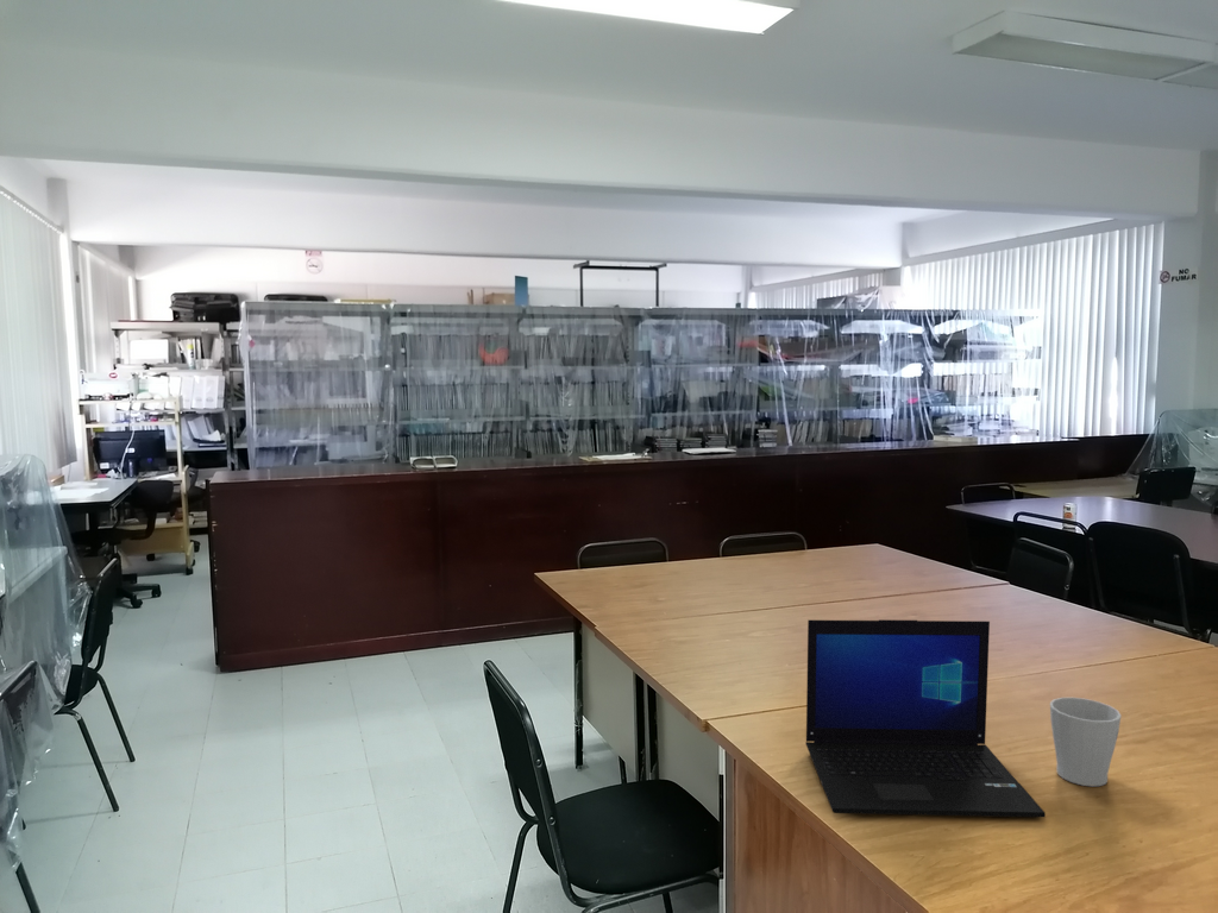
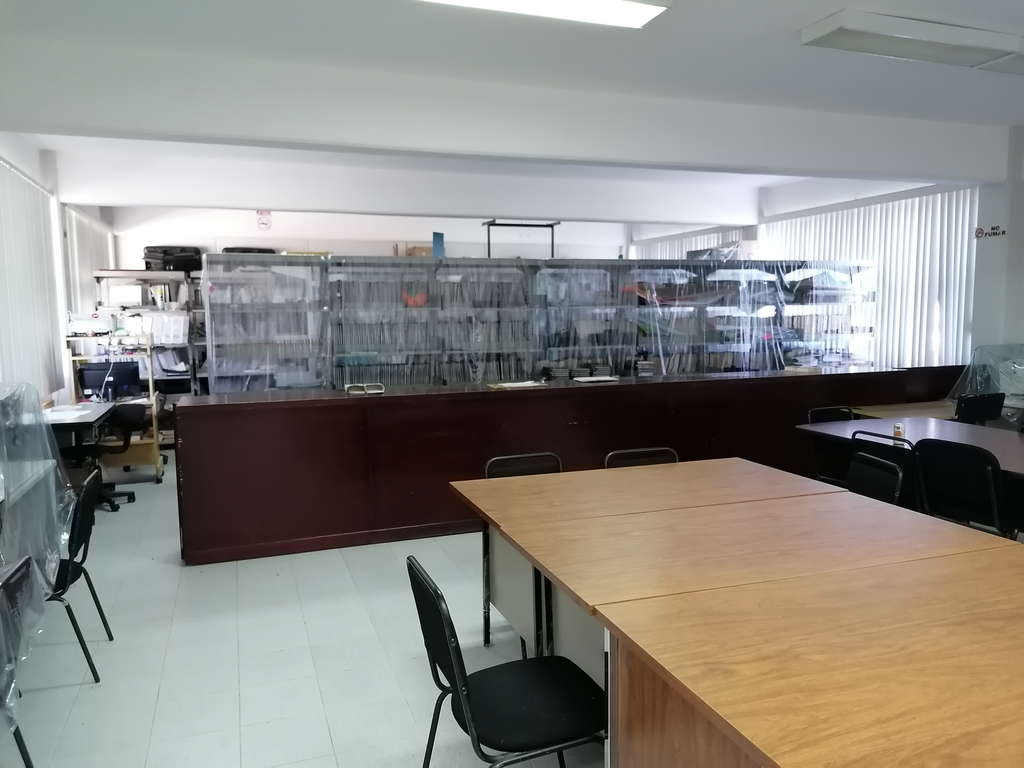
- mug (1076, 737)
- laptop (916, 711)
